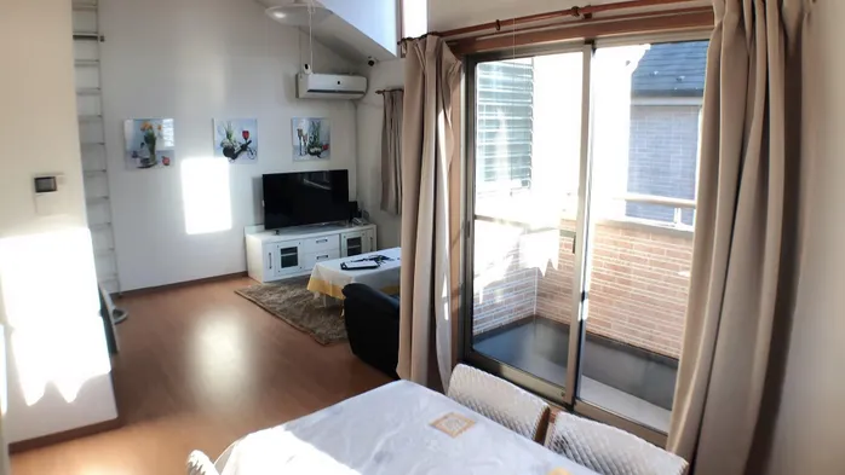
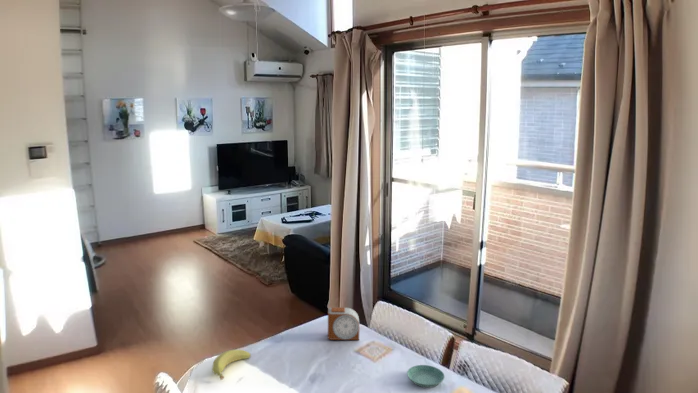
+ banana (230, 362)
+ saucer (425, 377)
+ alarm clock (343, 322)
